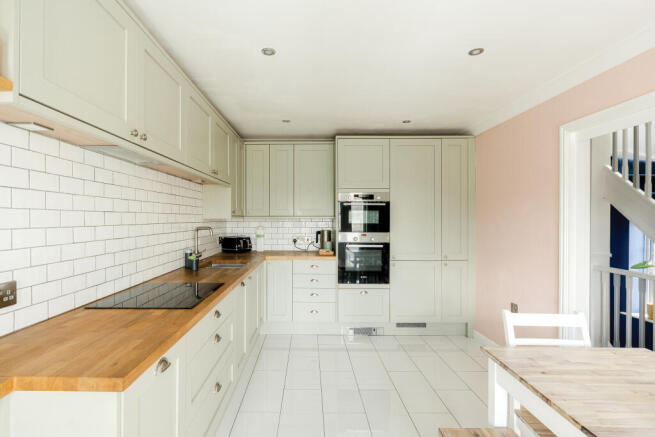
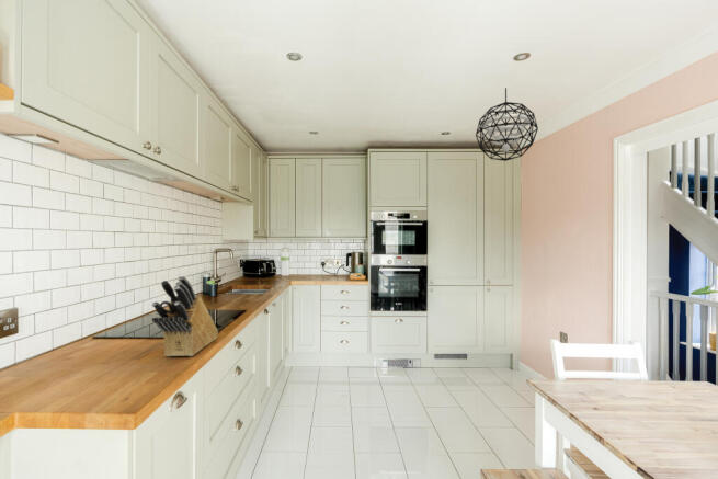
+ knife block (187, 311)
+ pendant light (505, 124)
